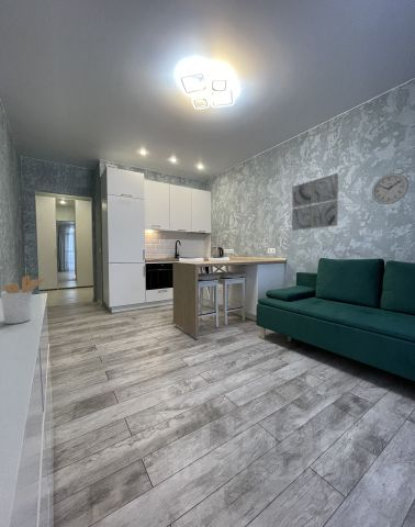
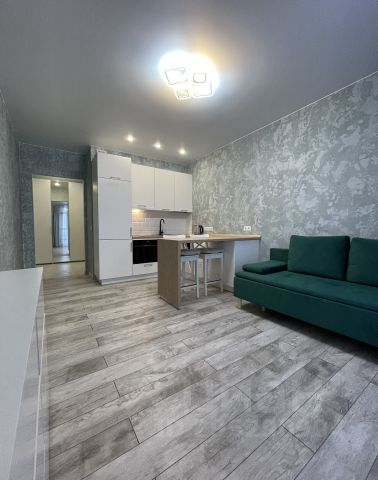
- utensil holder (23, 299)
- wall clock (389, 189)
- wall art (312, 203)
